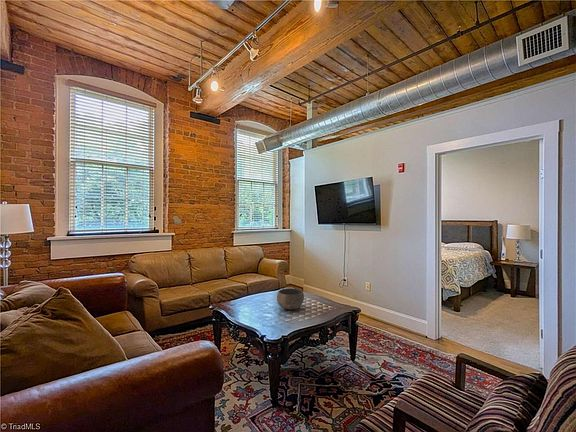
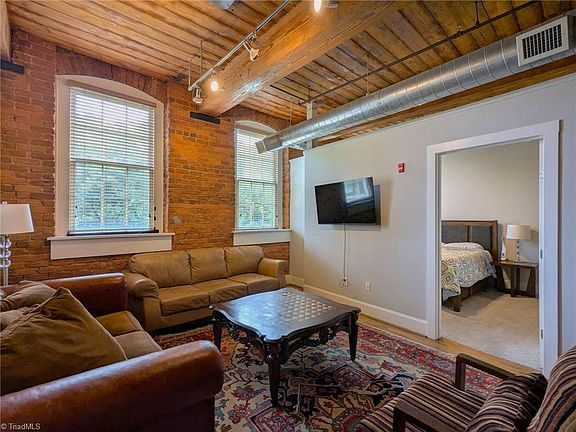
- bowl (290, 299)
